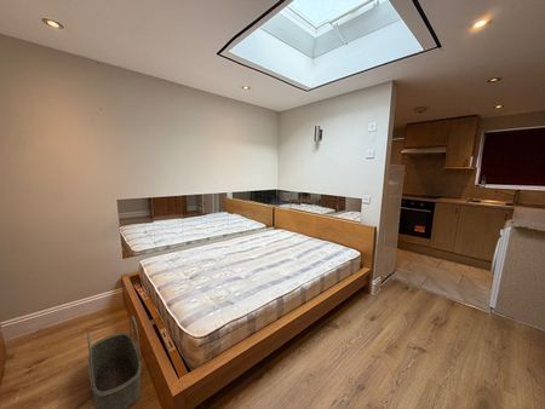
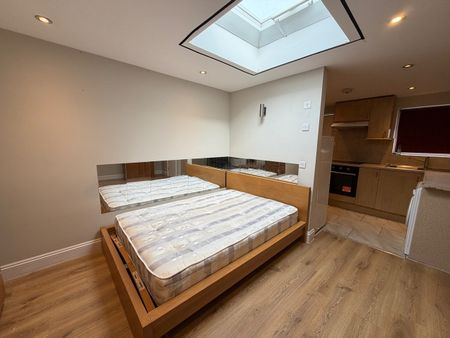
- basket (114, 353)
